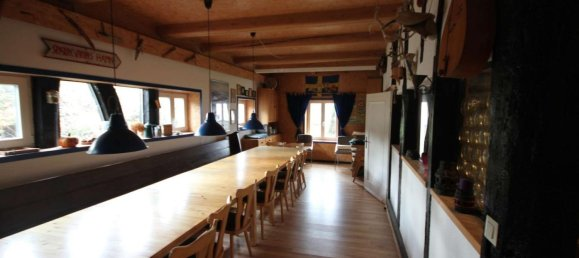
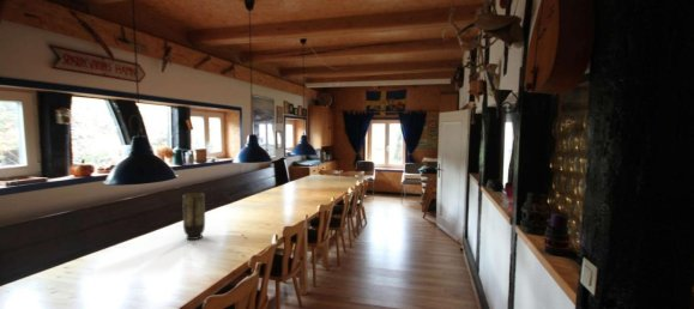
+ vase (194, 216)
